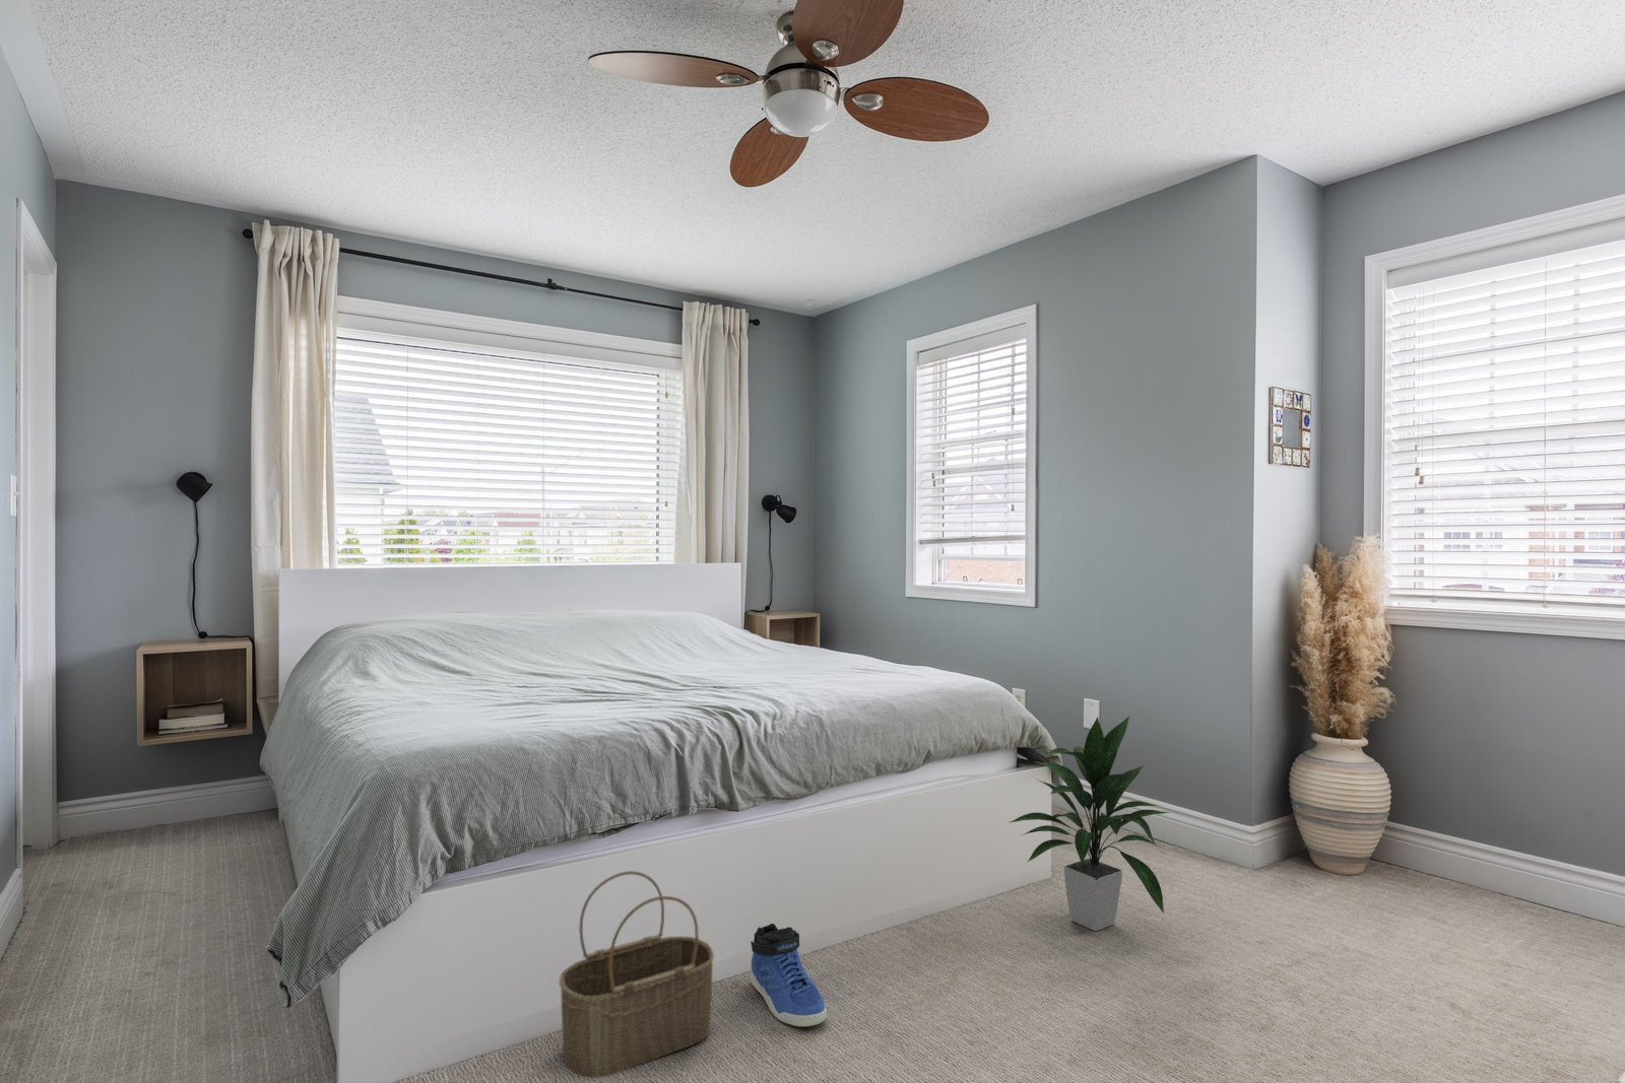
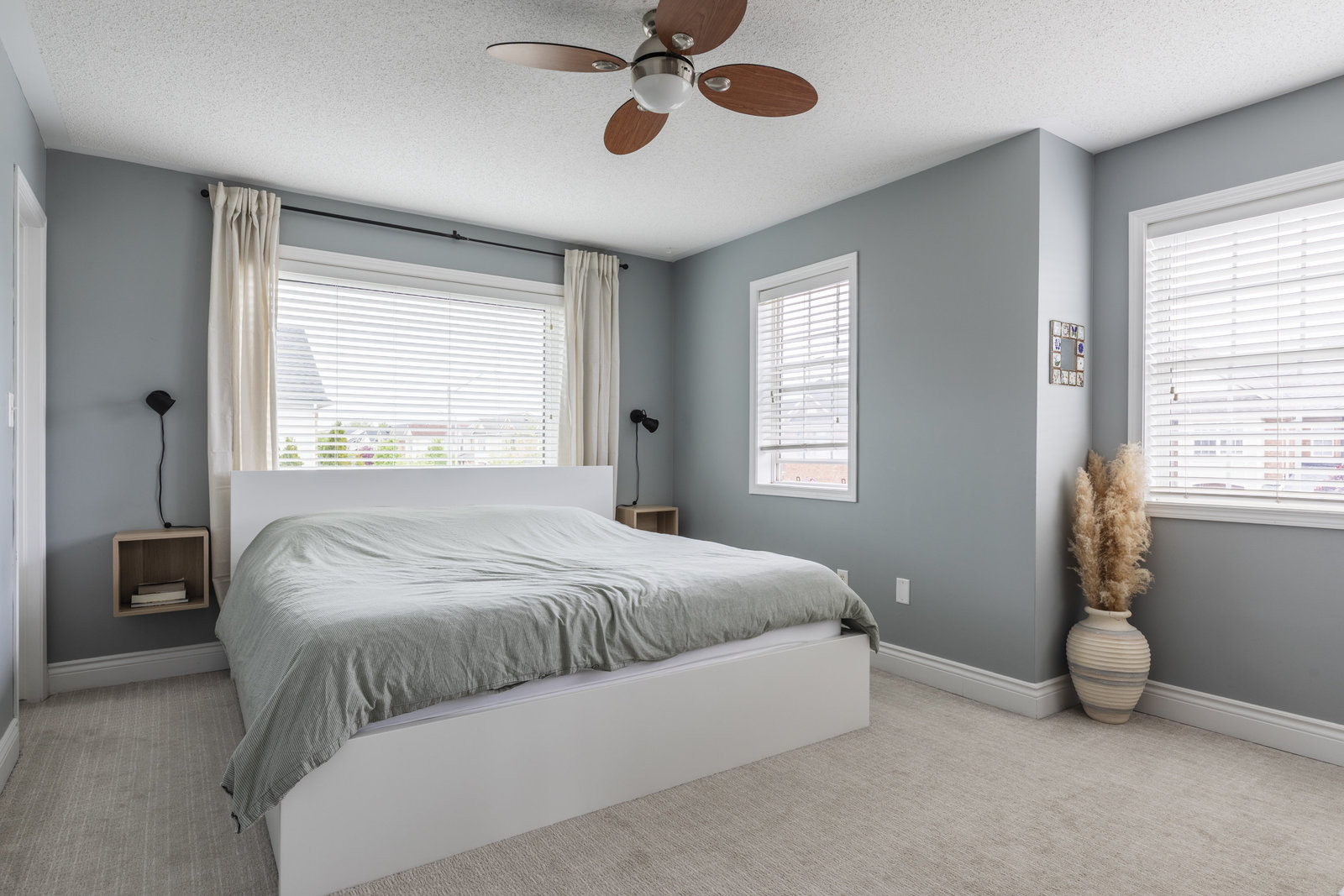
- sneaker (786, 967)
- wicker basket (638, 963)
- indoor plant (1095, 823)
